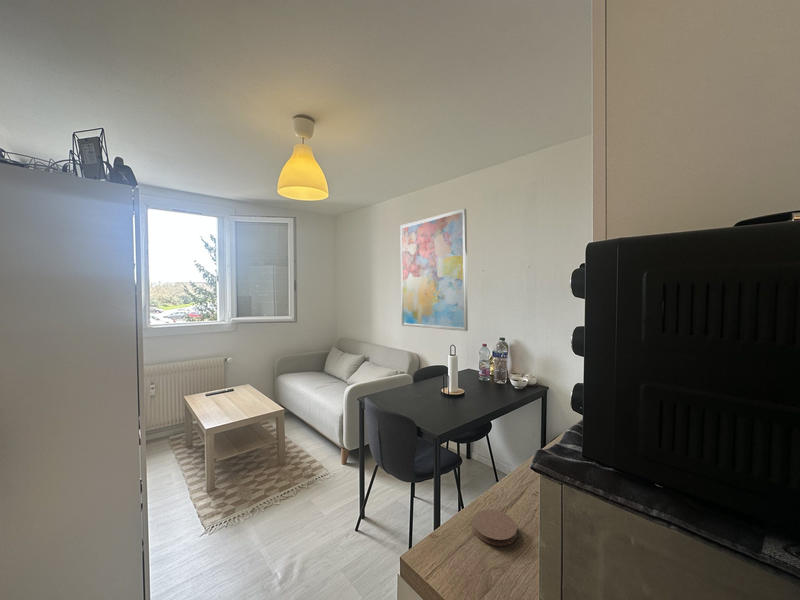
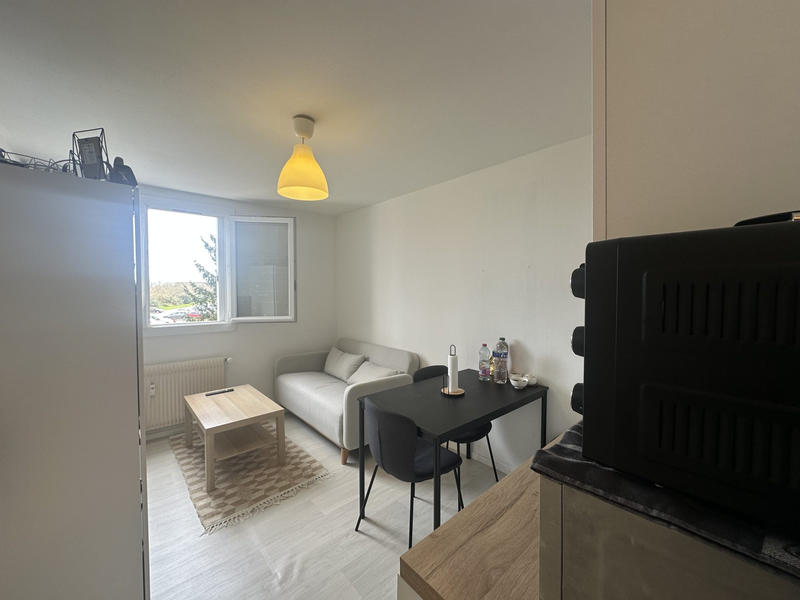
- wall art (430, 273)
- coaster (494, 526)
